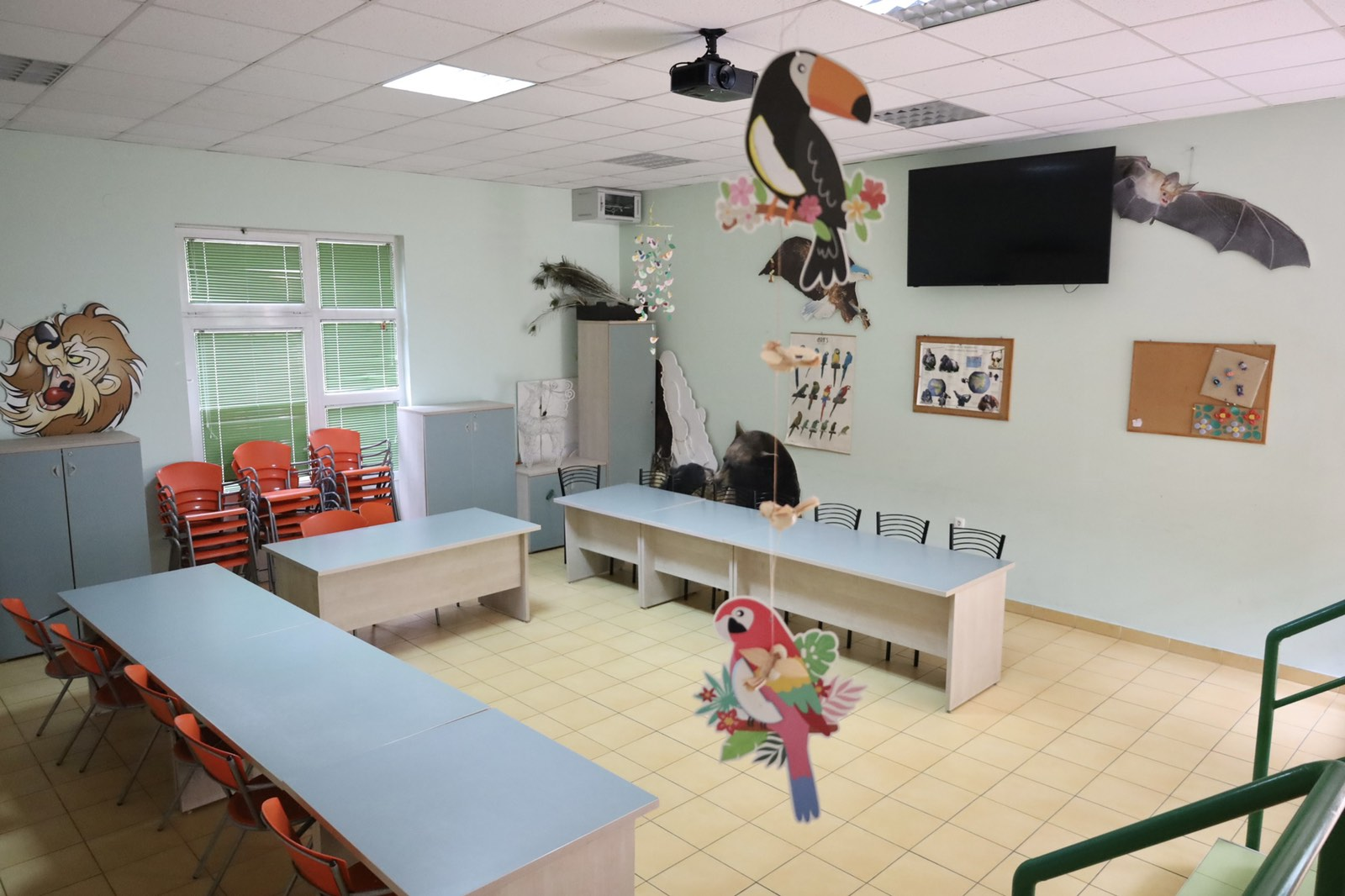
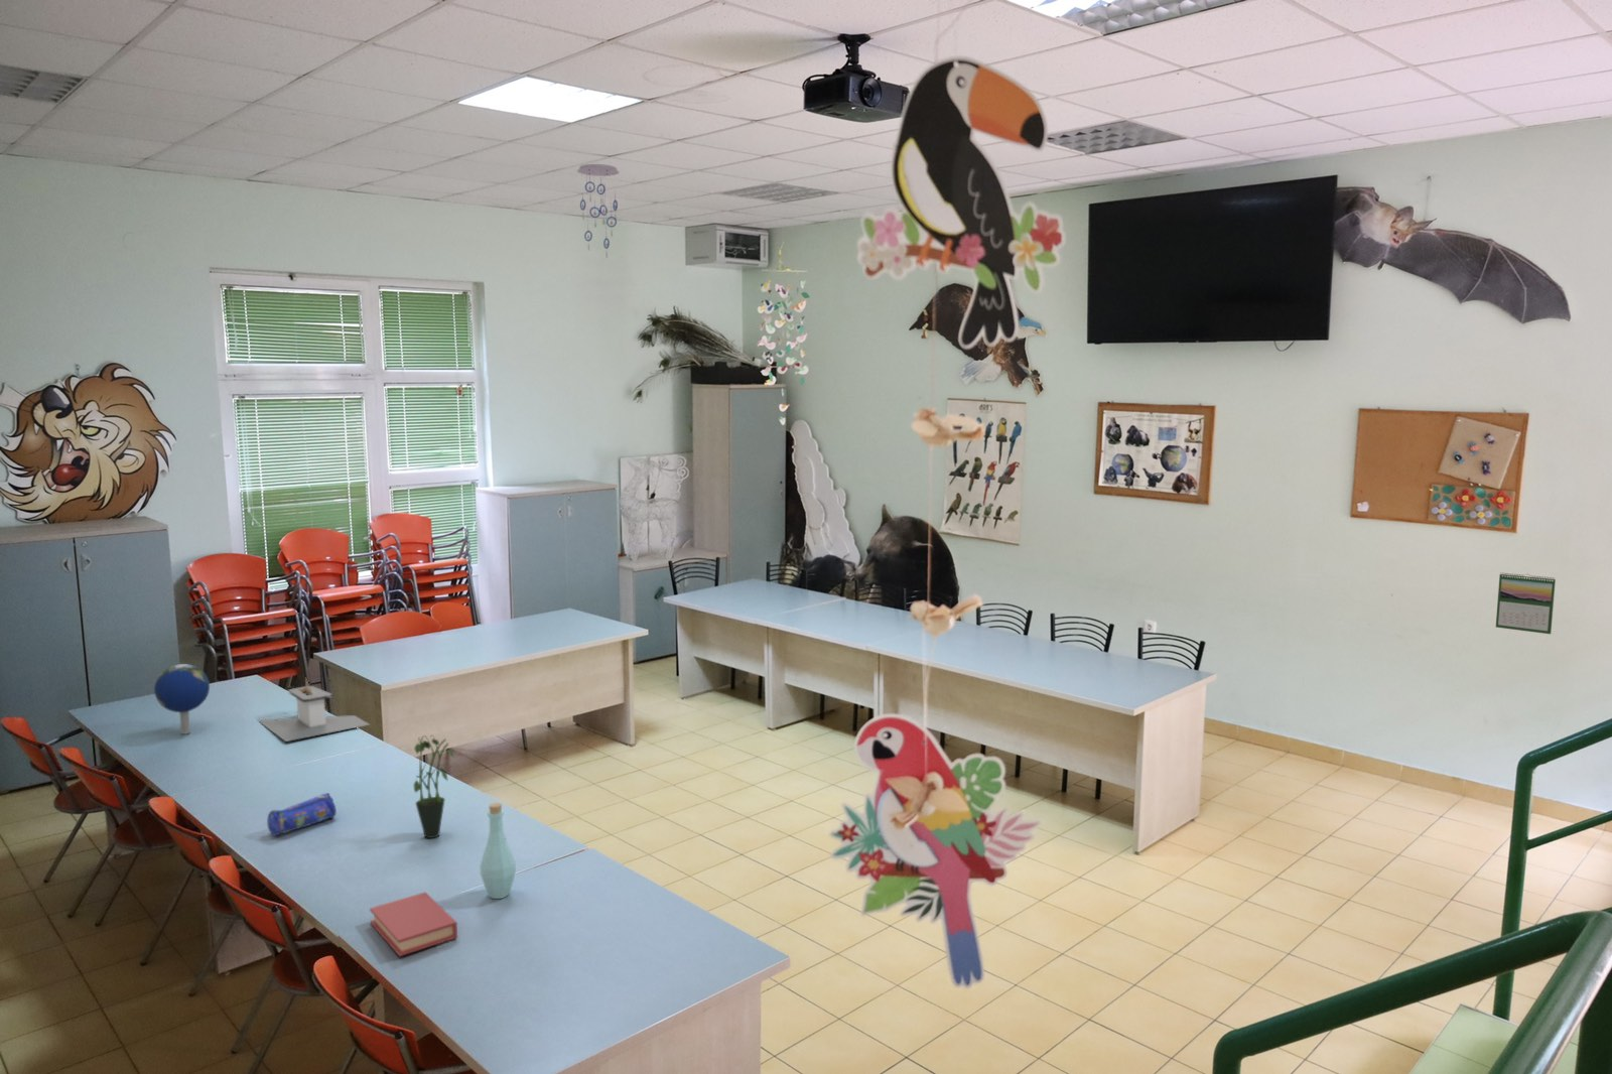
+ bottle (496, 850)
+ book (413, 922)
+ ceiling mobile (598, 212)
+ calendar (1525, 602)
+ architectural model (310, 701)
+ globe (182, 698)
+ pencil case (302, 813)
+ potted plant (434, 786)
